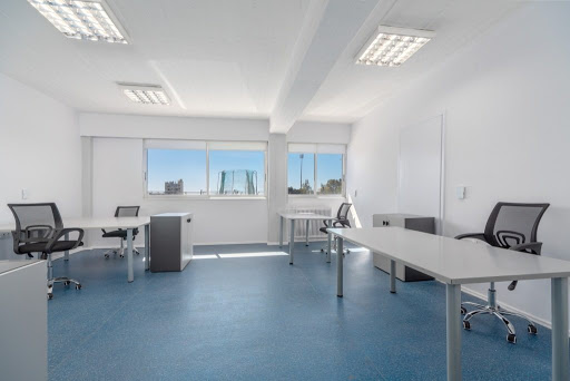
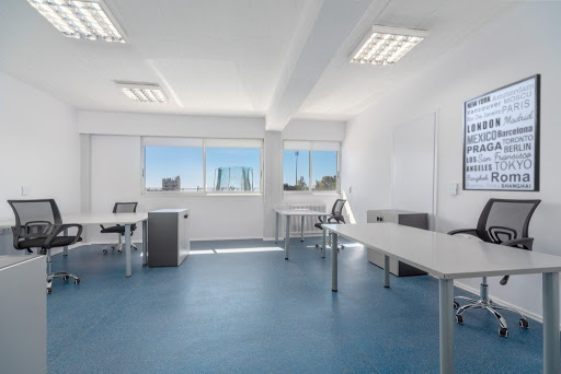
+ wall art (495, 140)
